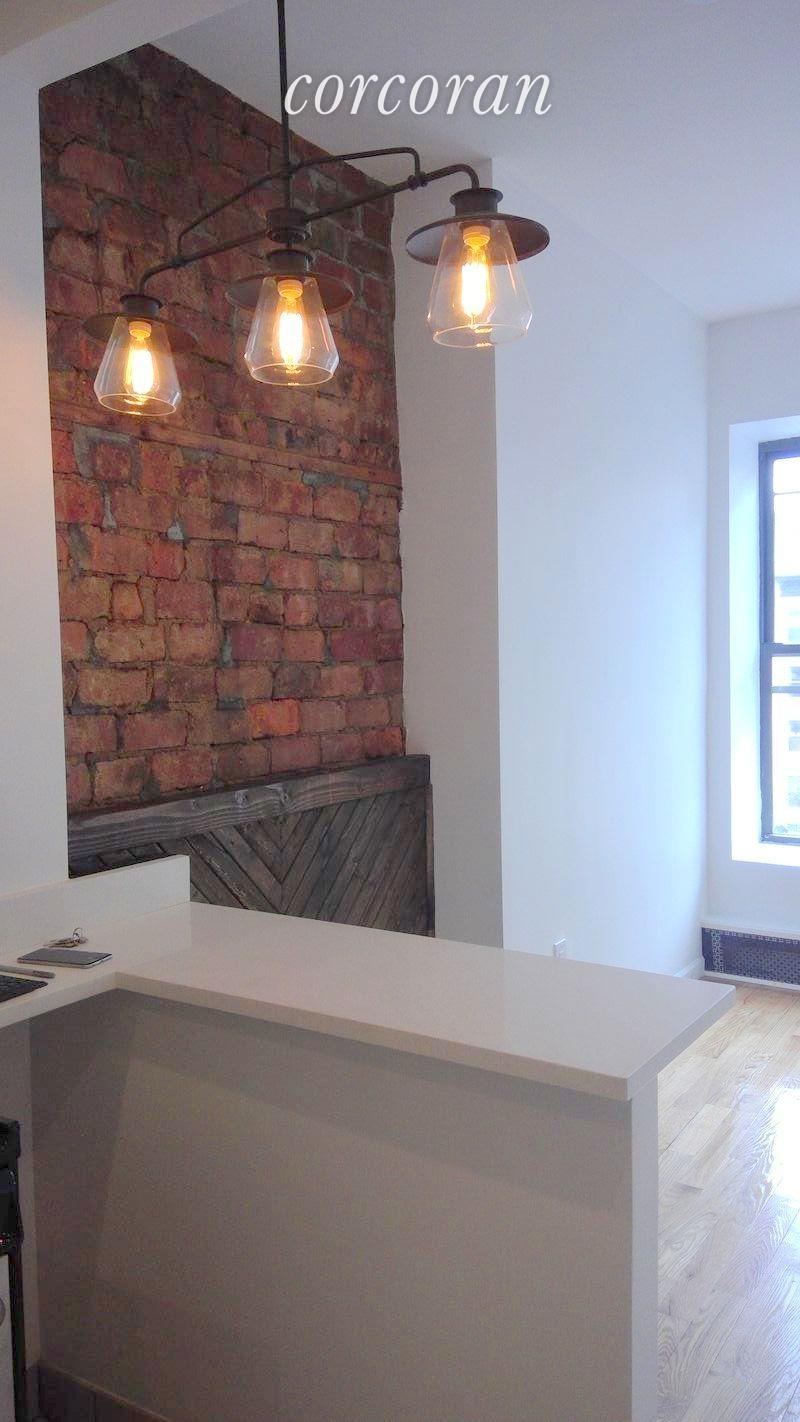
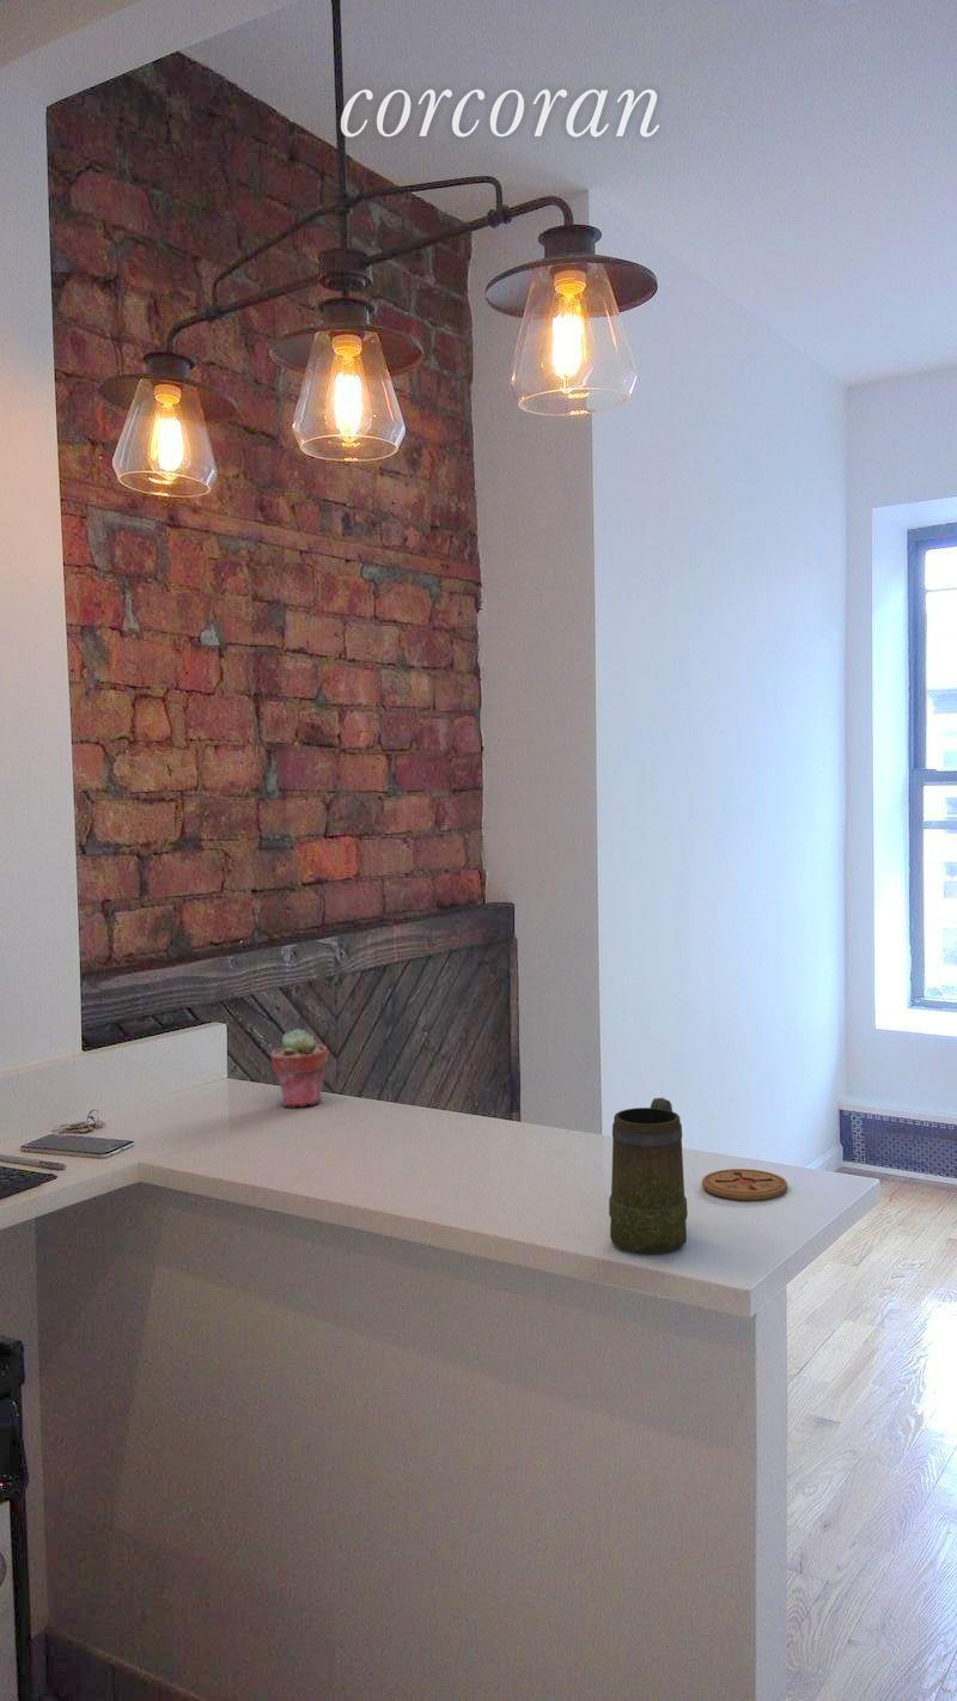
+ coaster (744, 1183)
+ mug (652, 1171)
+ potted succulent (299, 1065)
